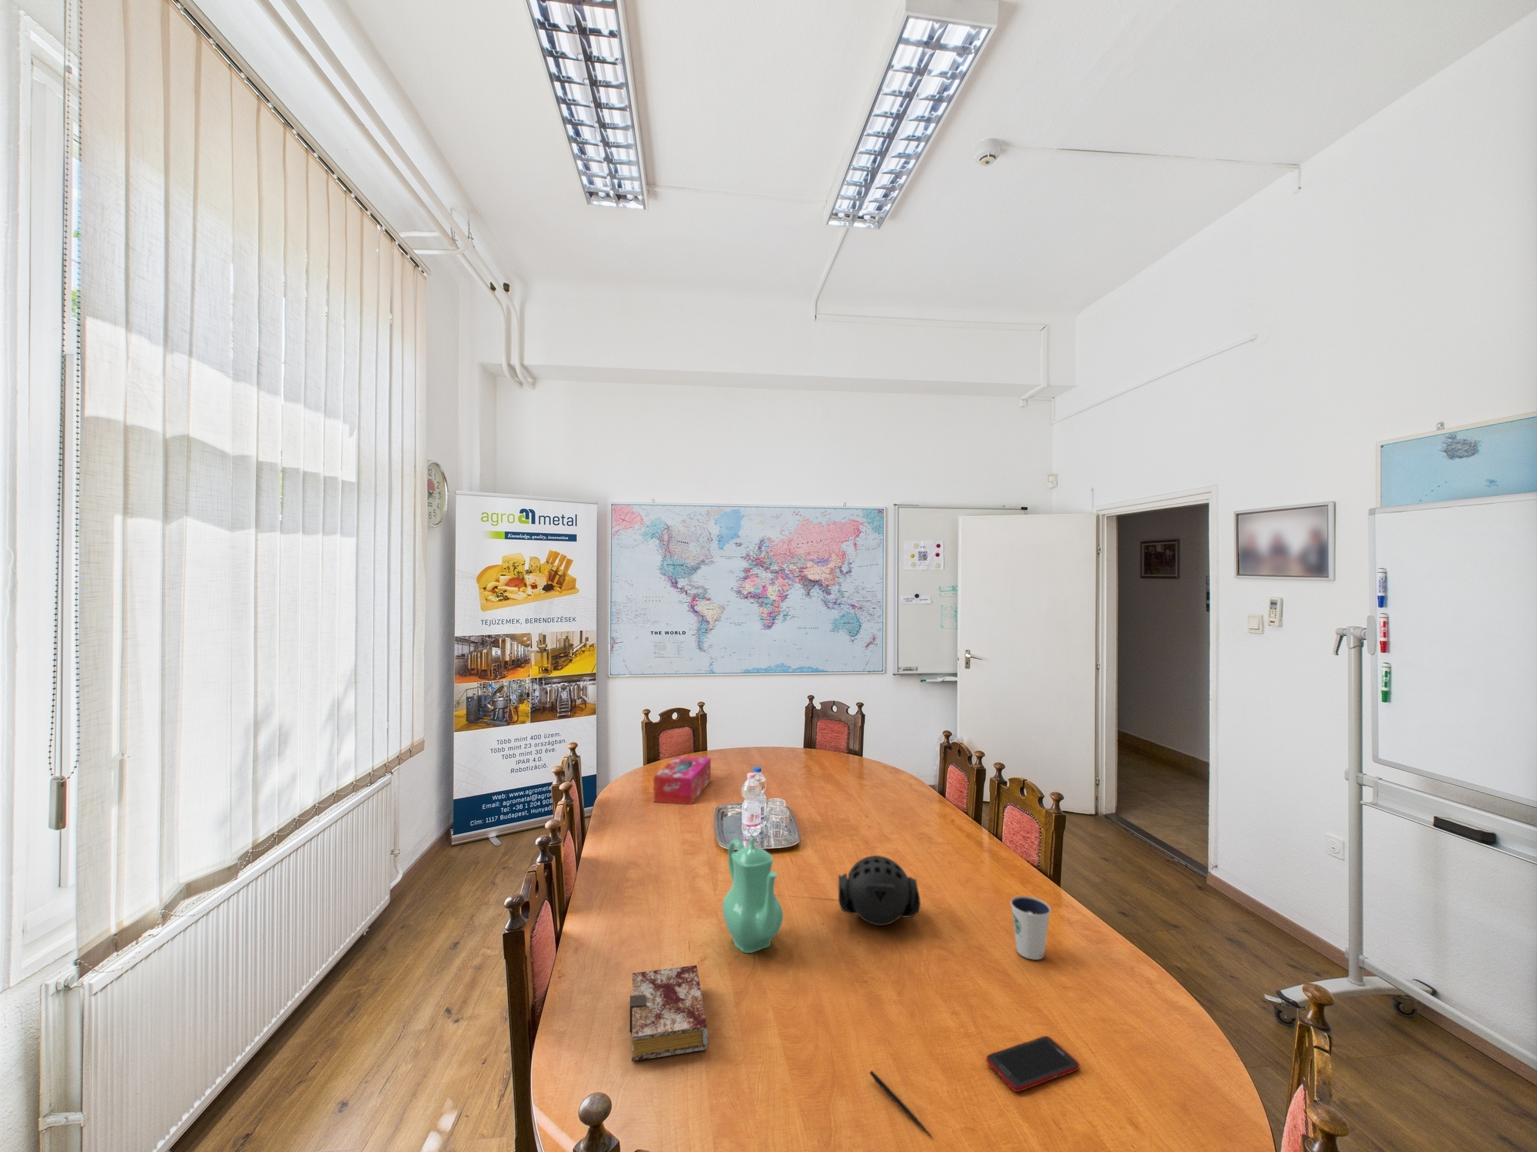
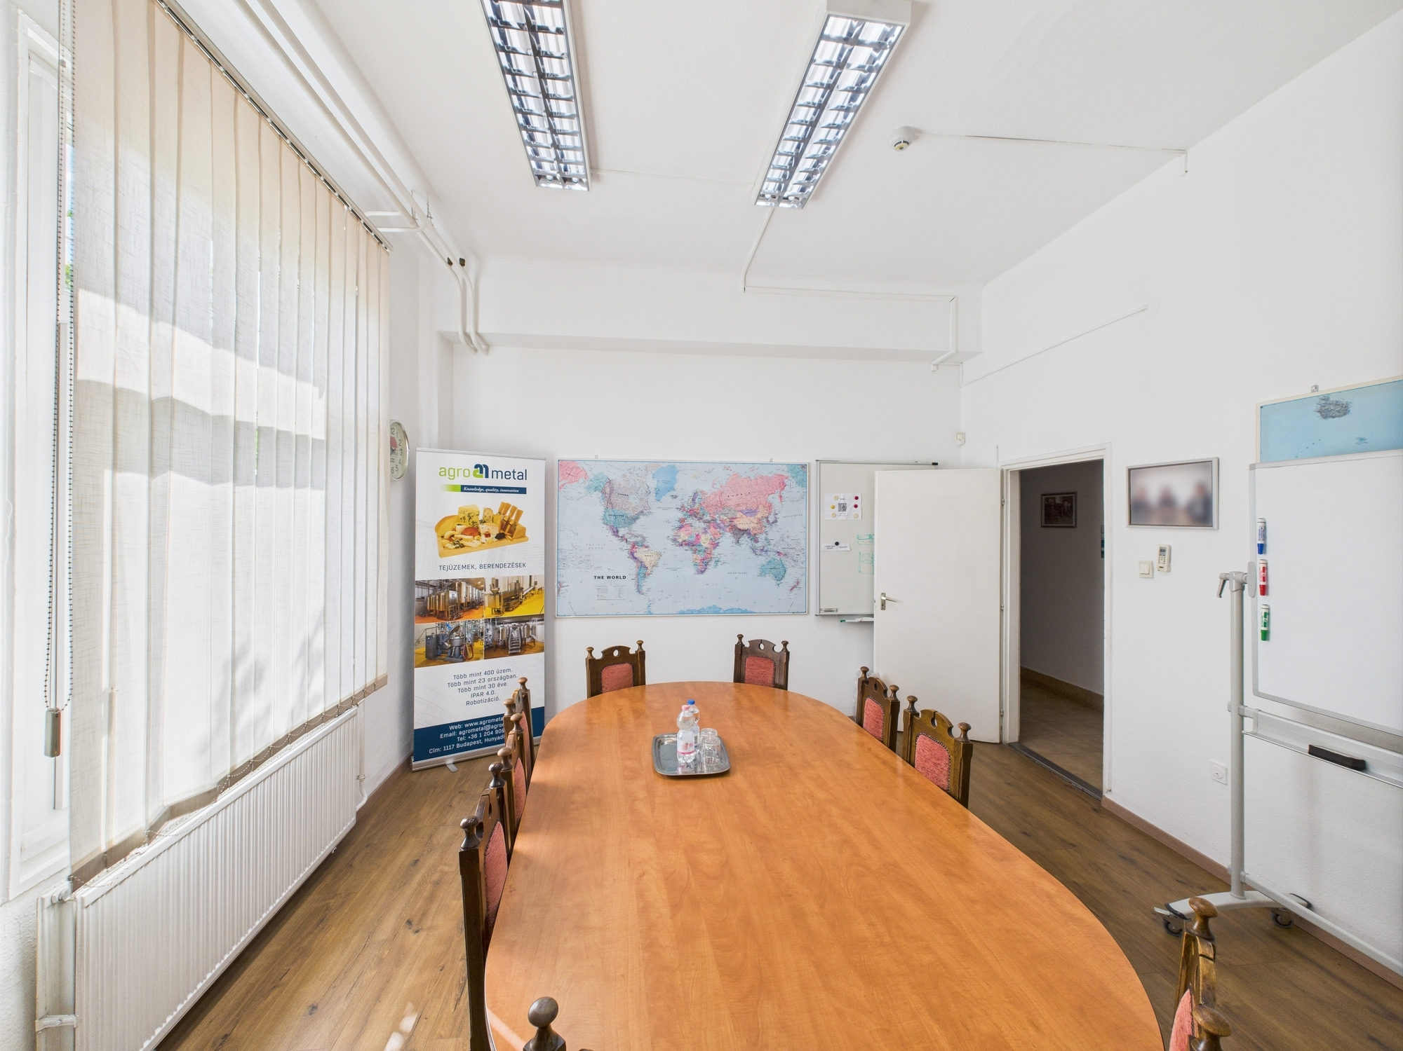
- pen (899, 1102)
- teapot (750, 888)
- book (667, 1008)
- cell phone (1032, 1062)
- speaker (877, 889)
- tissue box (684, 778)
- dixie cup (1030, 928)
